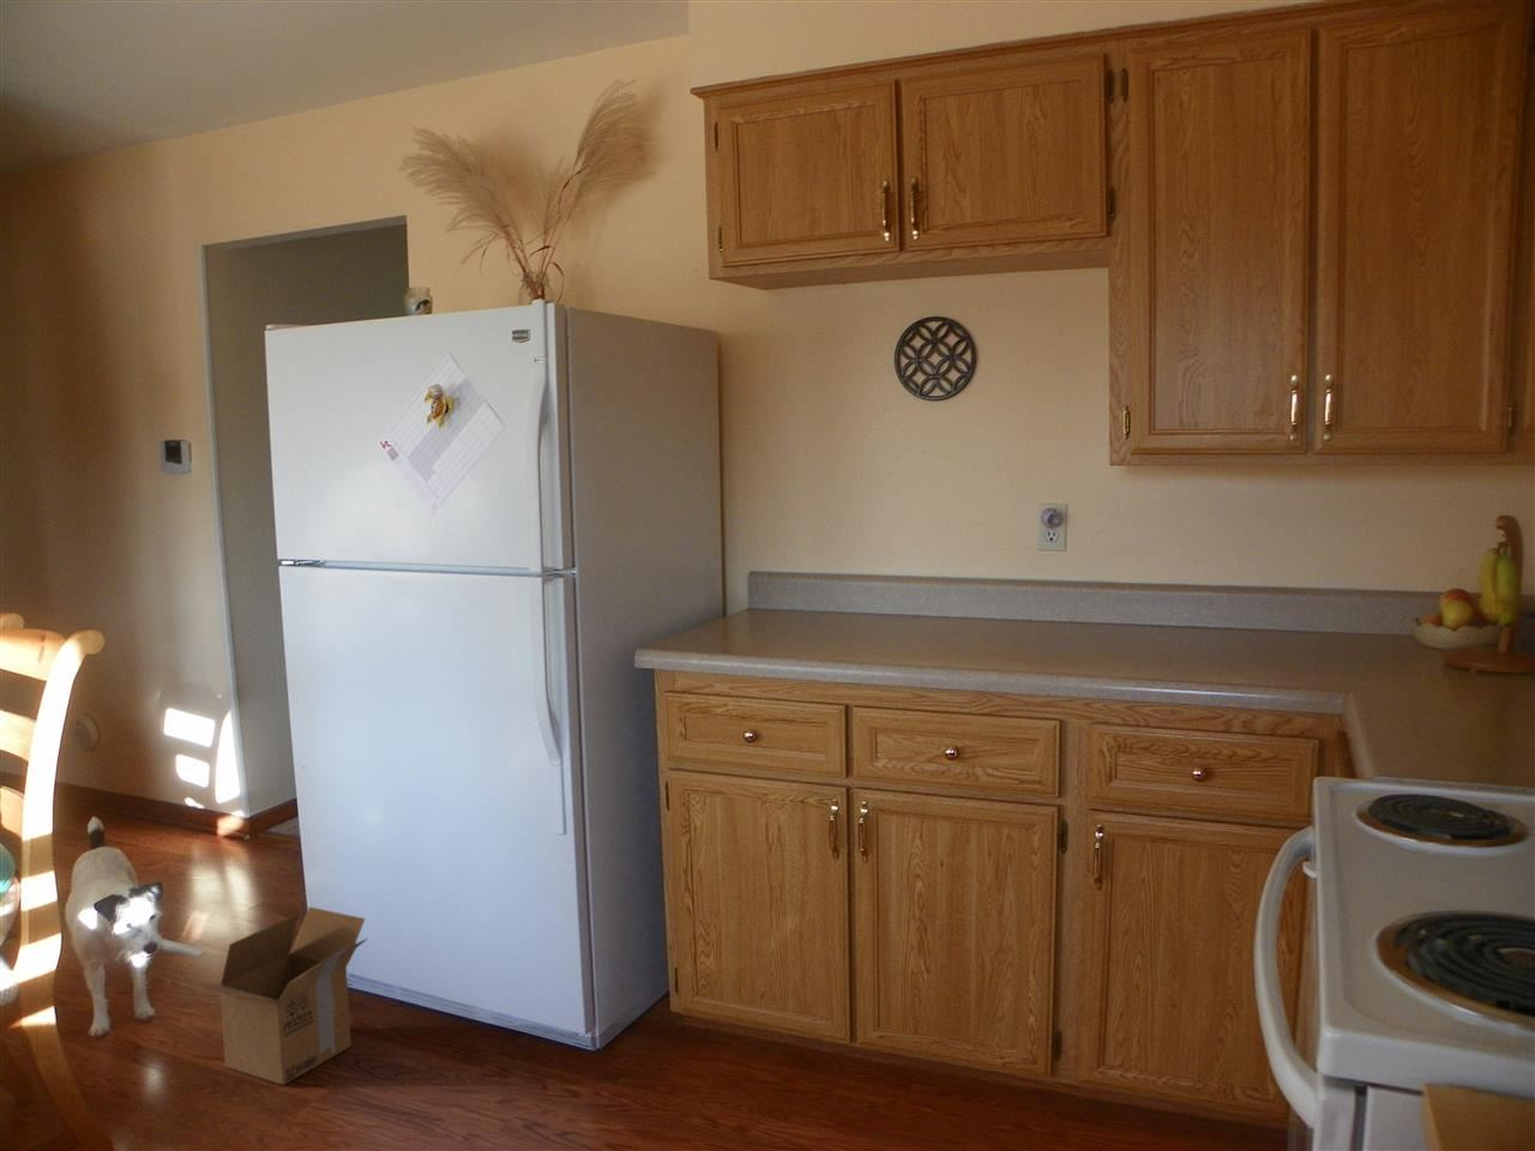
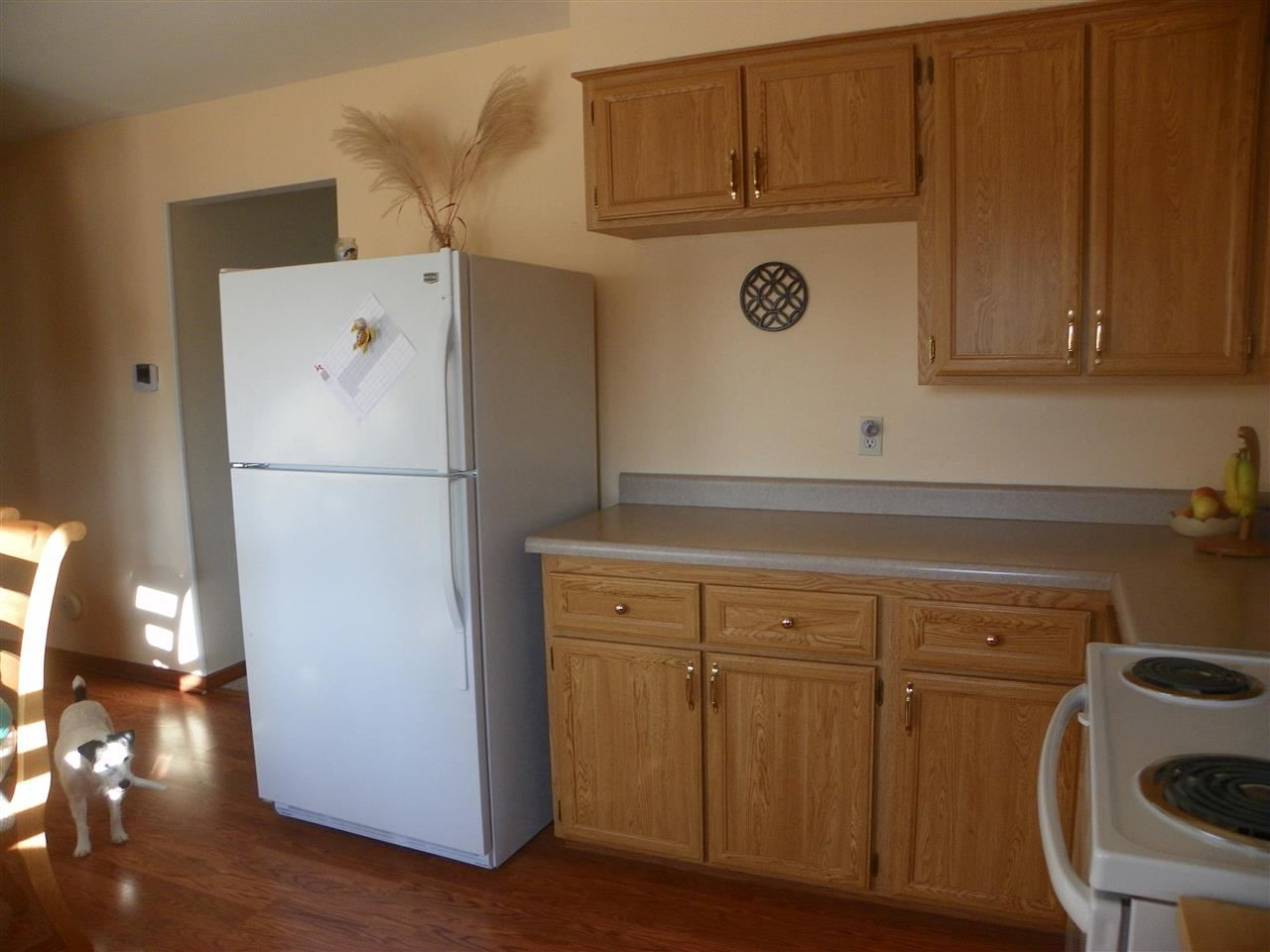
- cardboard box (290, 1000)
